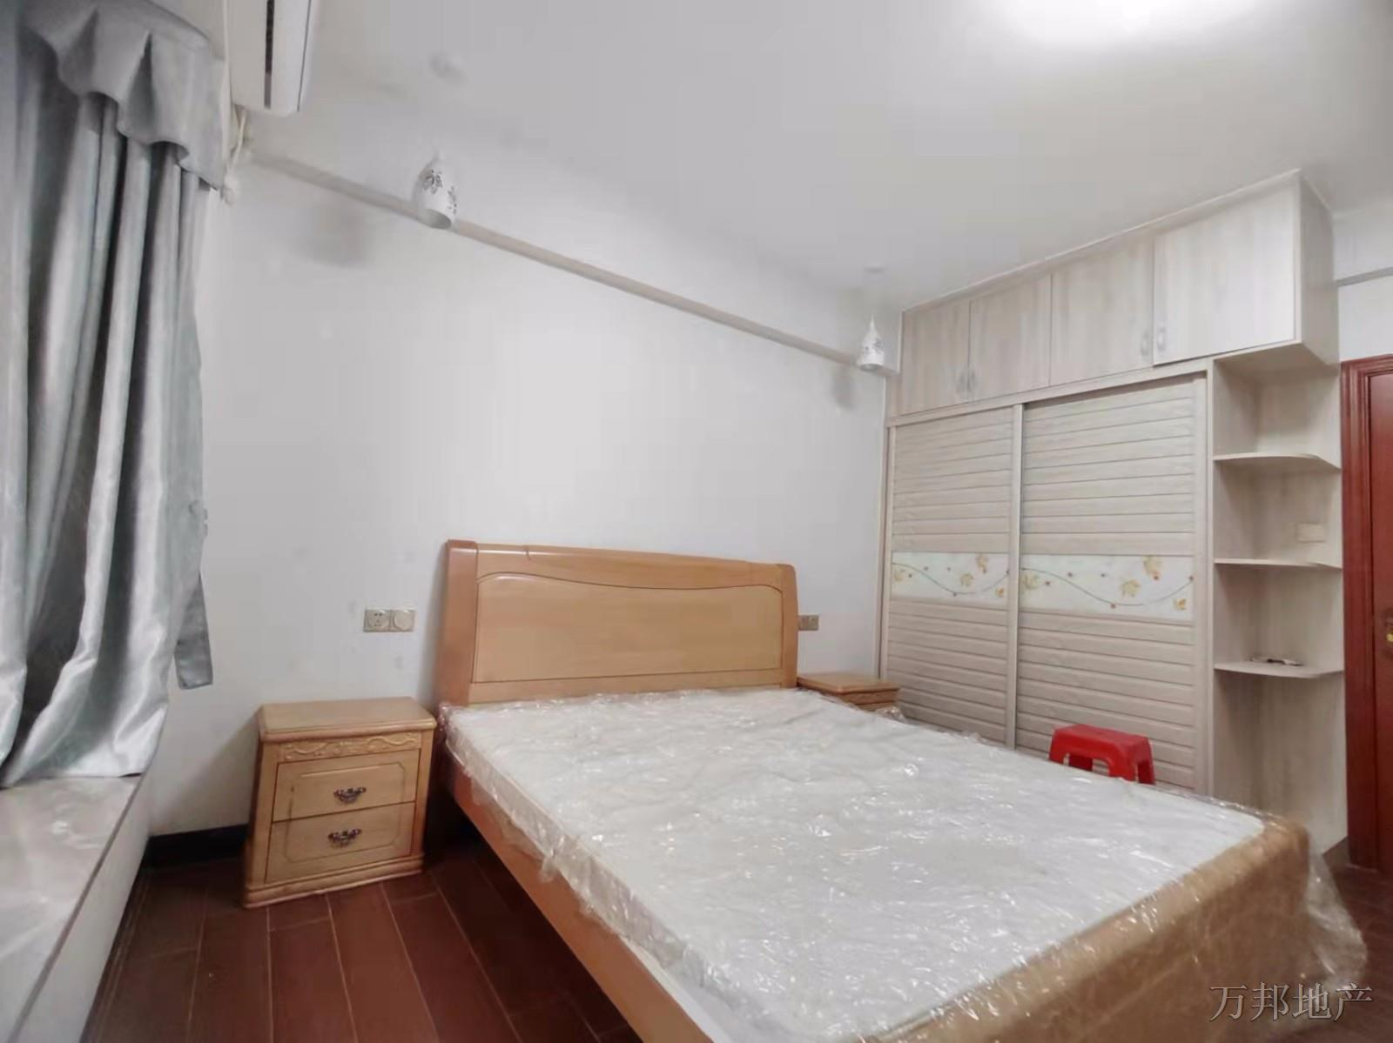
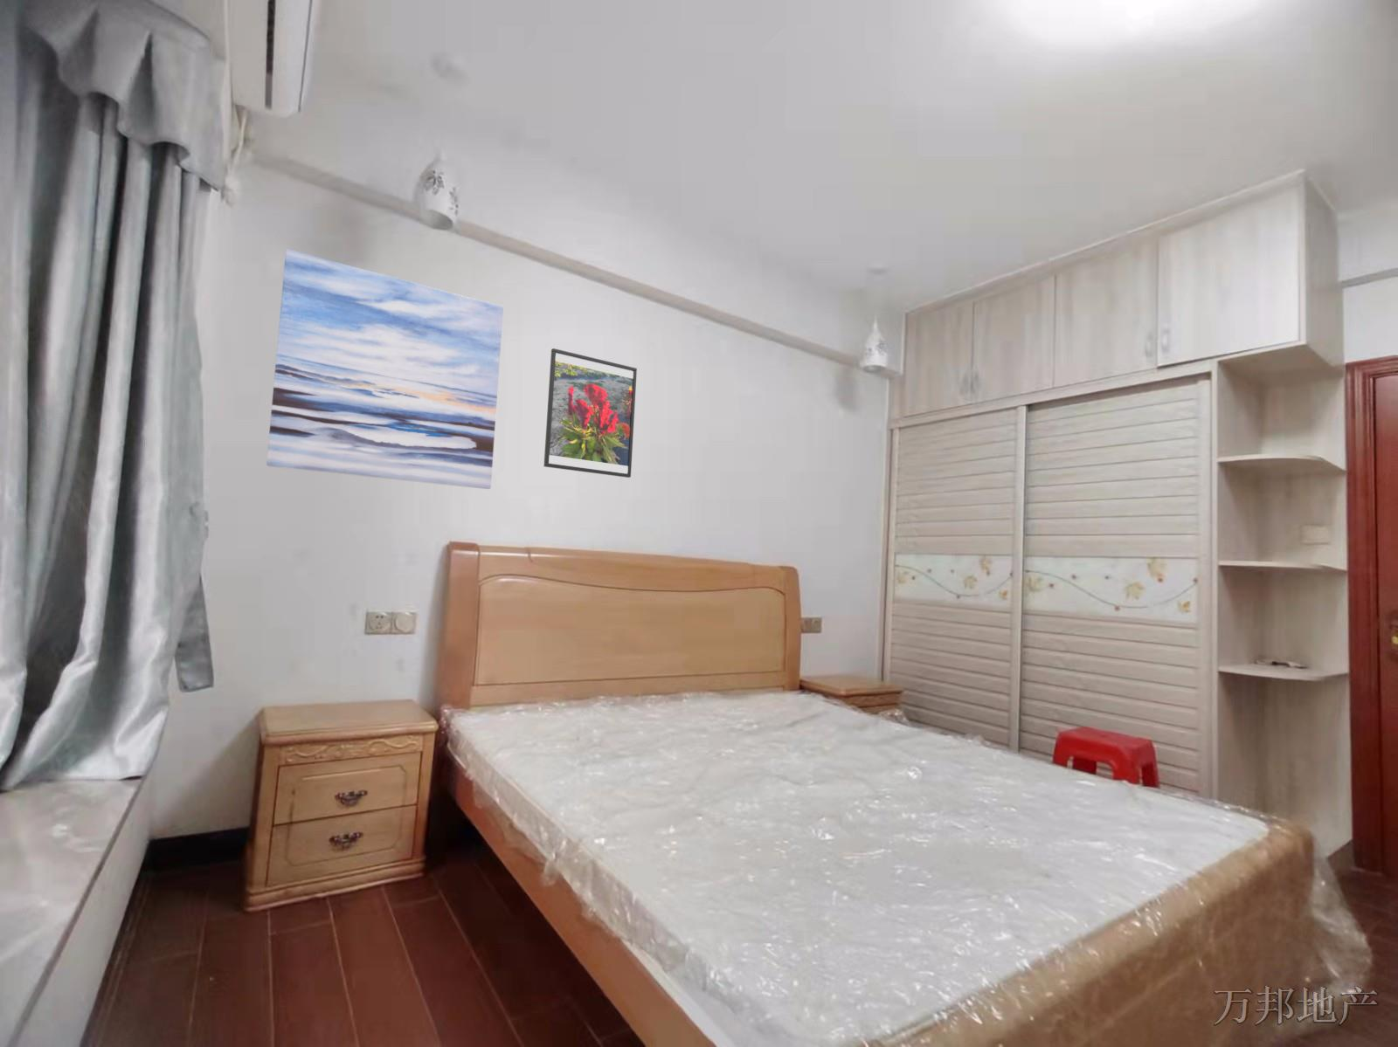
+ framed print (592, 415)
+ wall art (395, 379)
